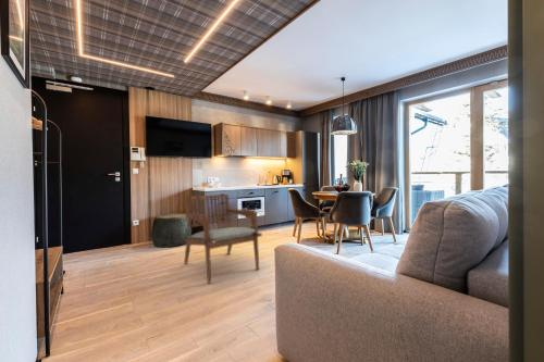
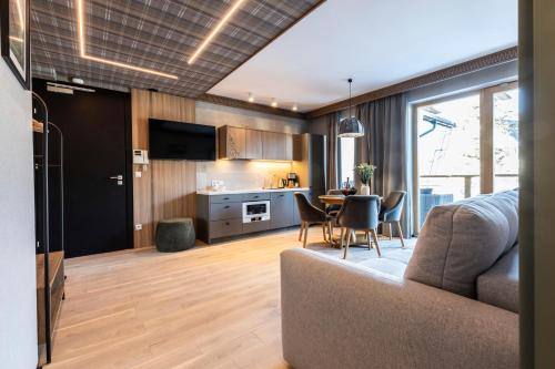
- armchair (221, 232)
